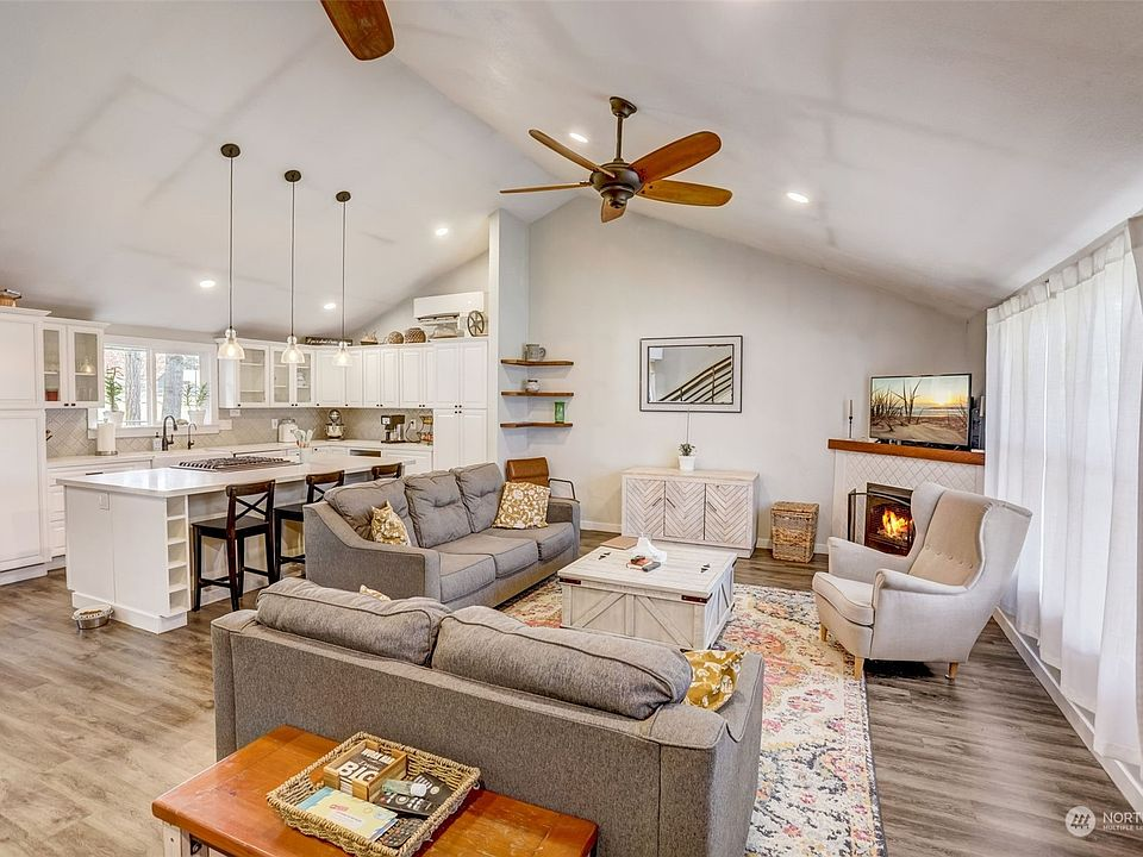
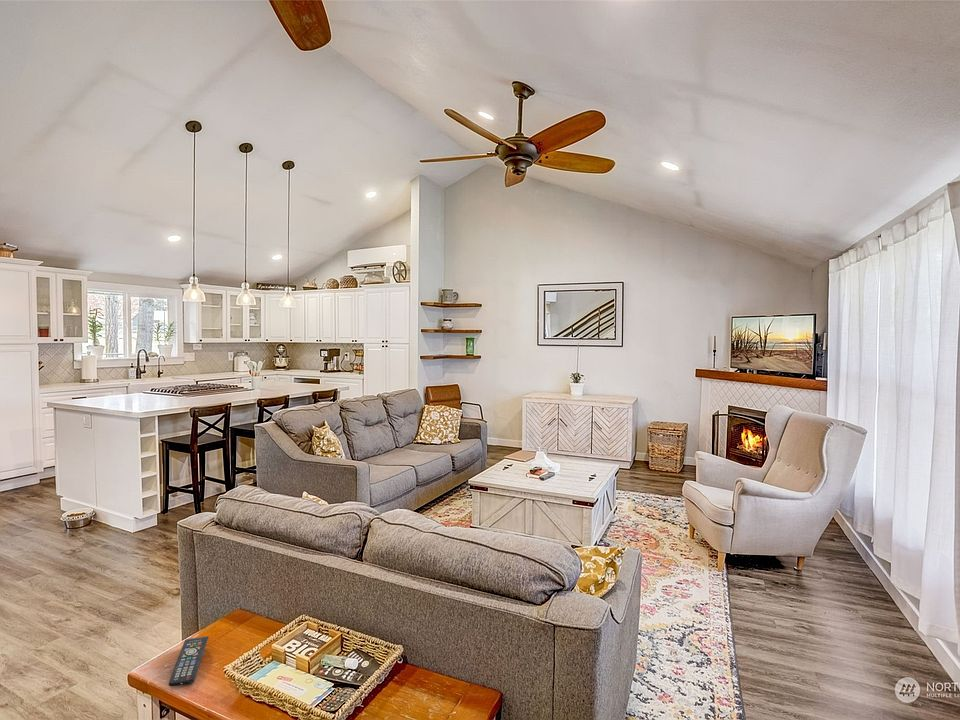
+ remote control (190, 658)
